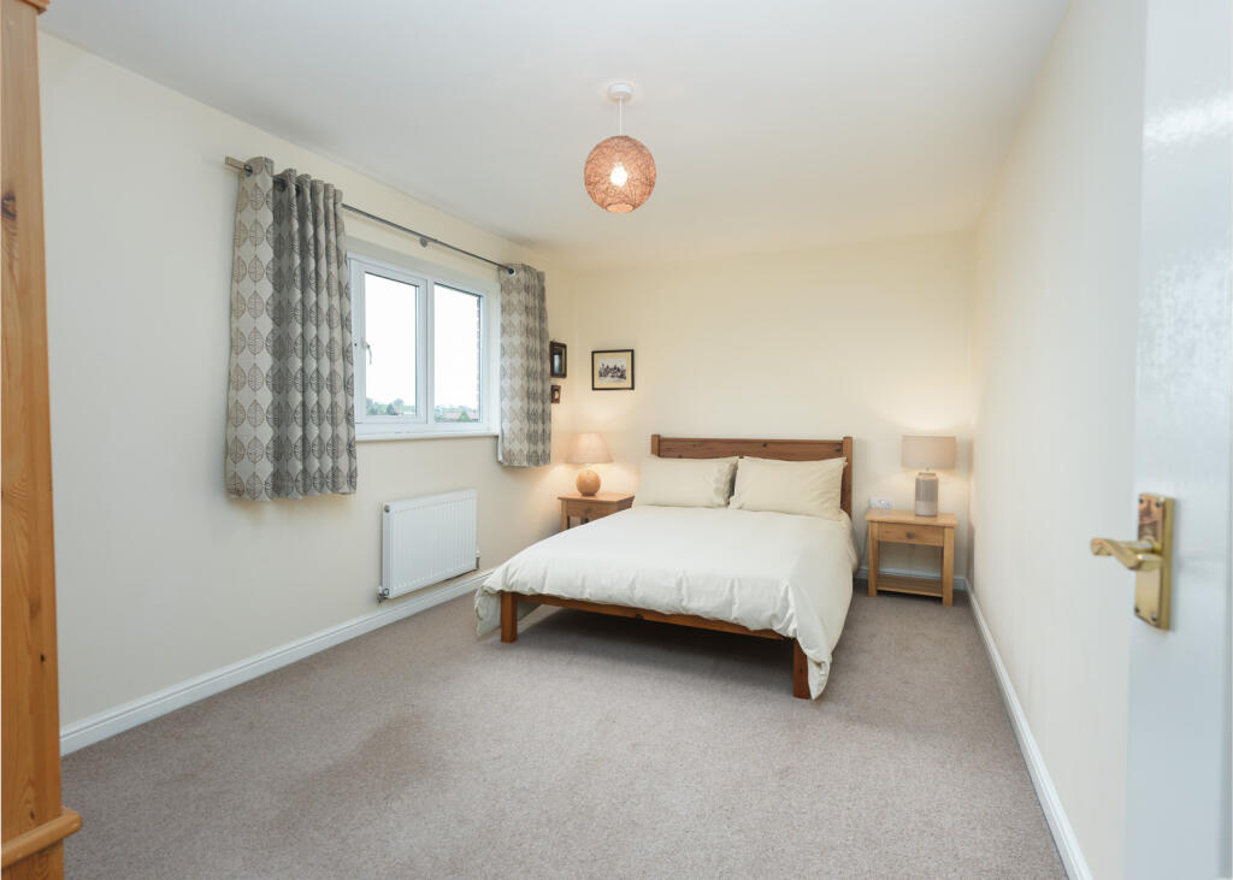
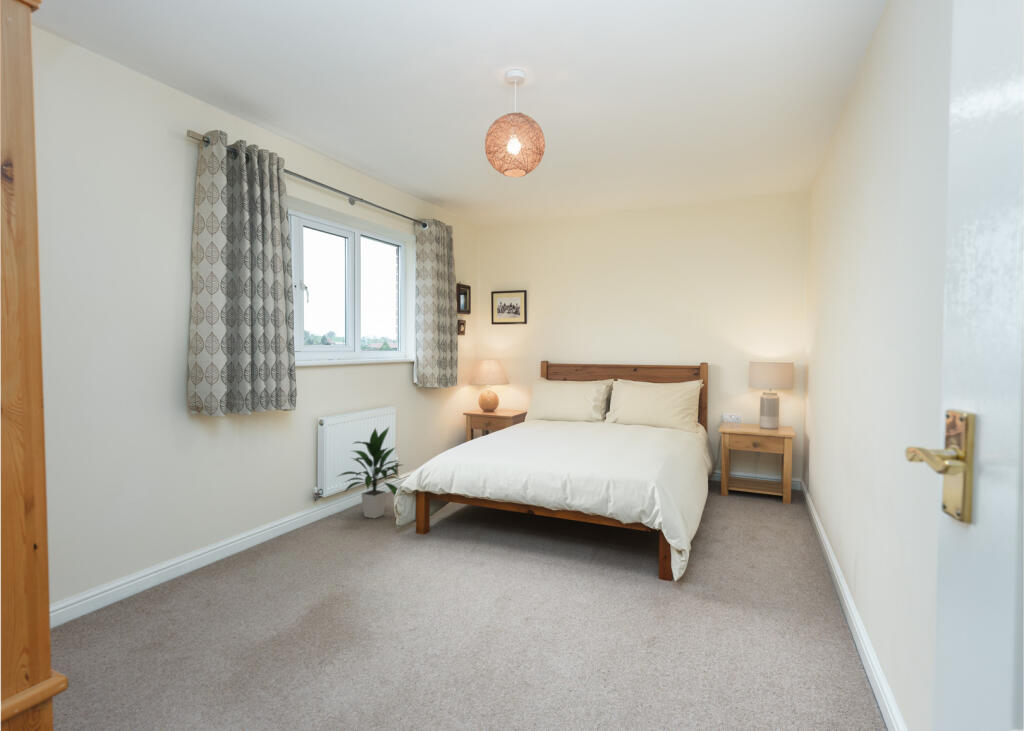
+ indoor plant (374, 472)
